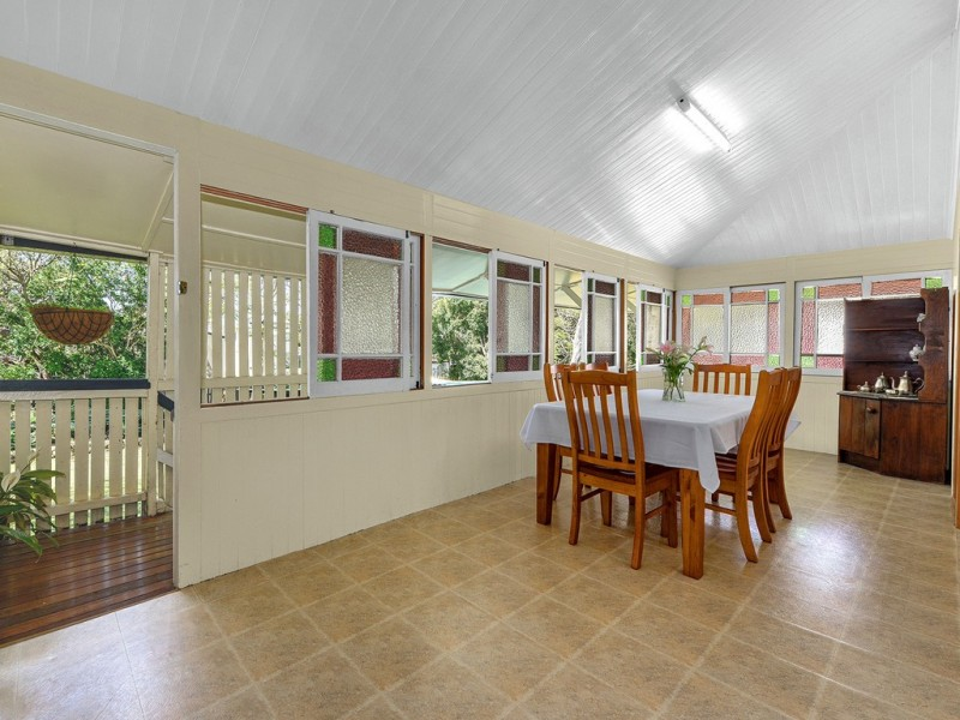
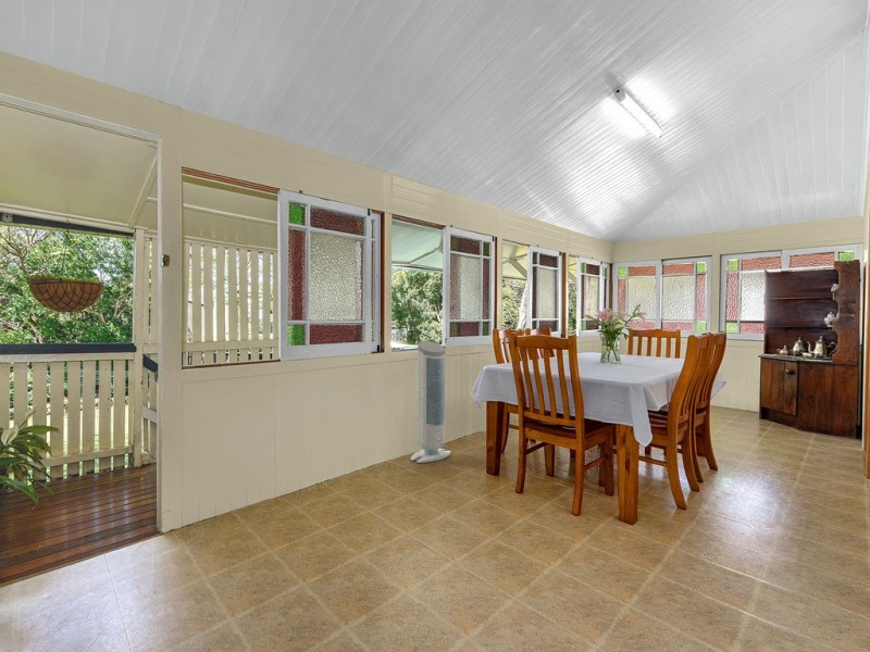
+ air purifier (431, 399)
